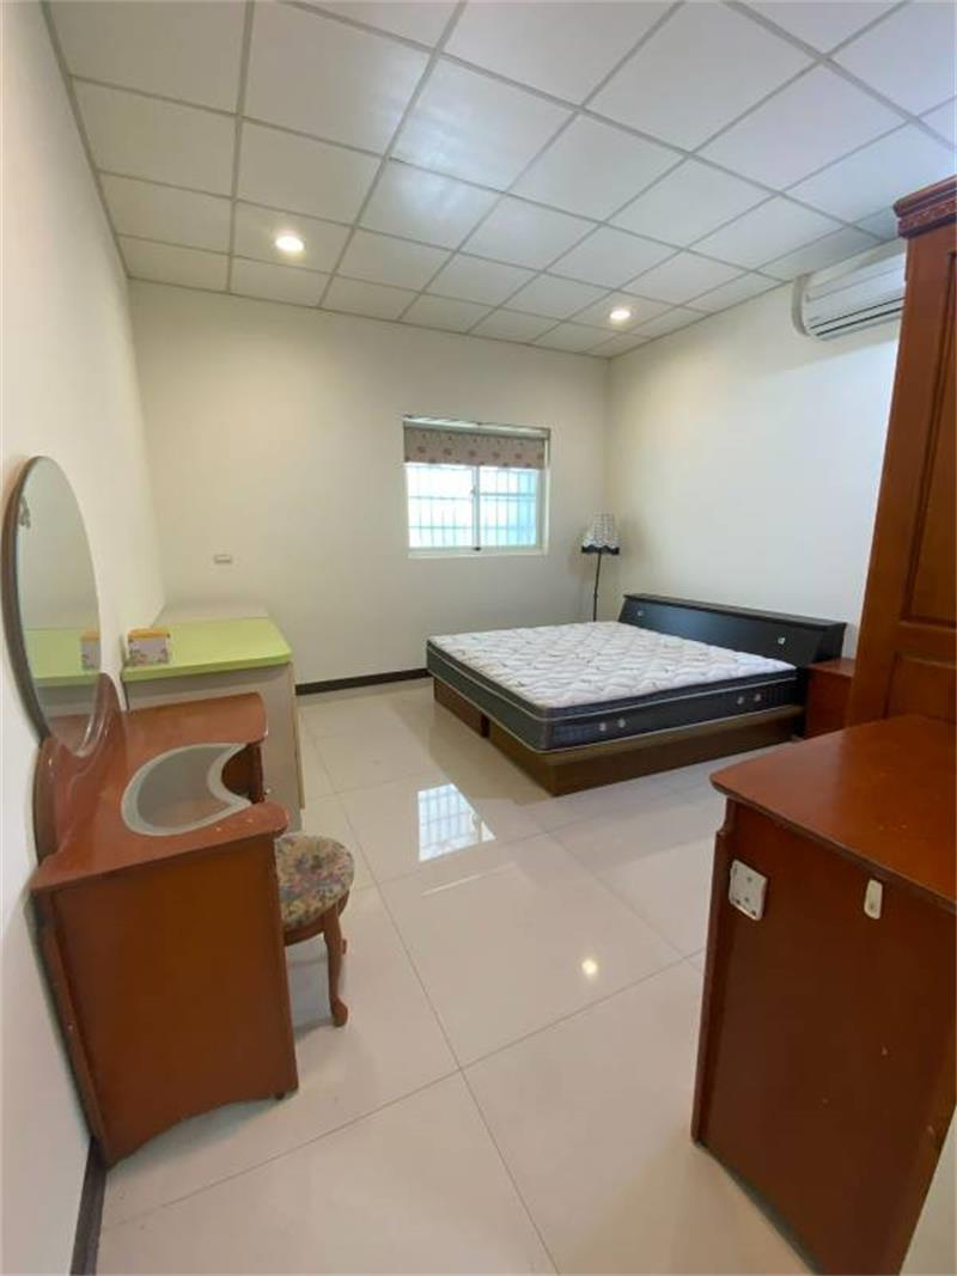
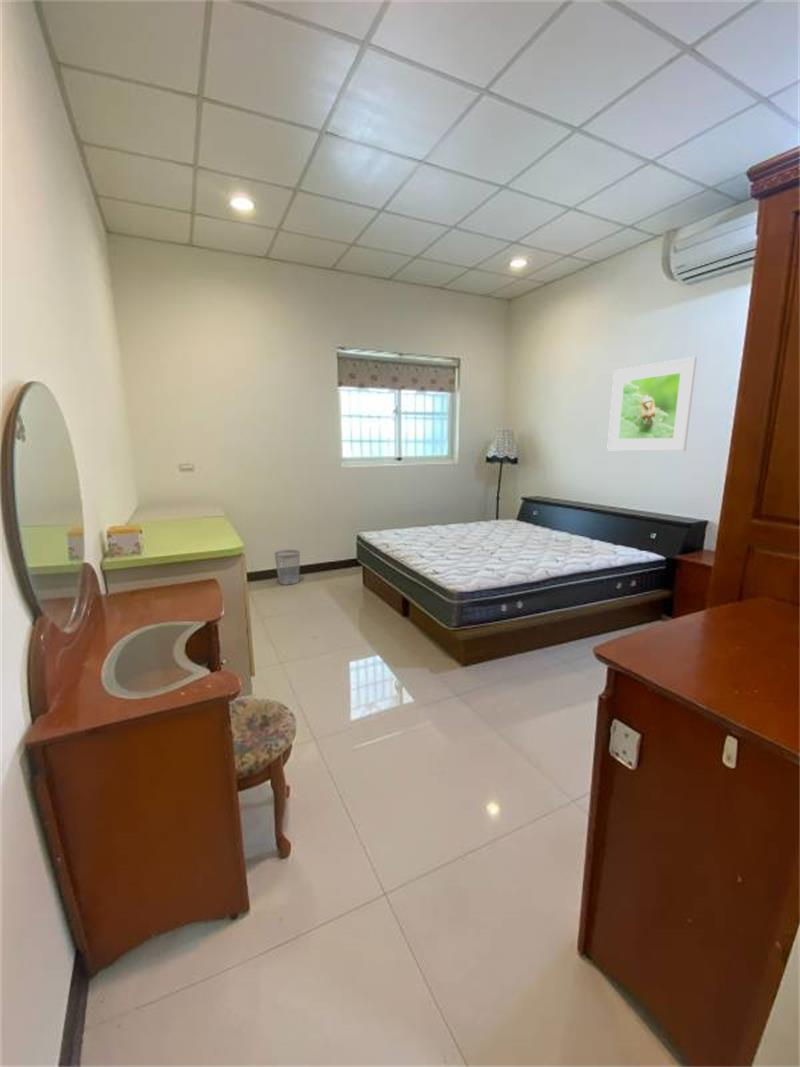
+ wastebasket (288, 567)
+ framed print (647, 408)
